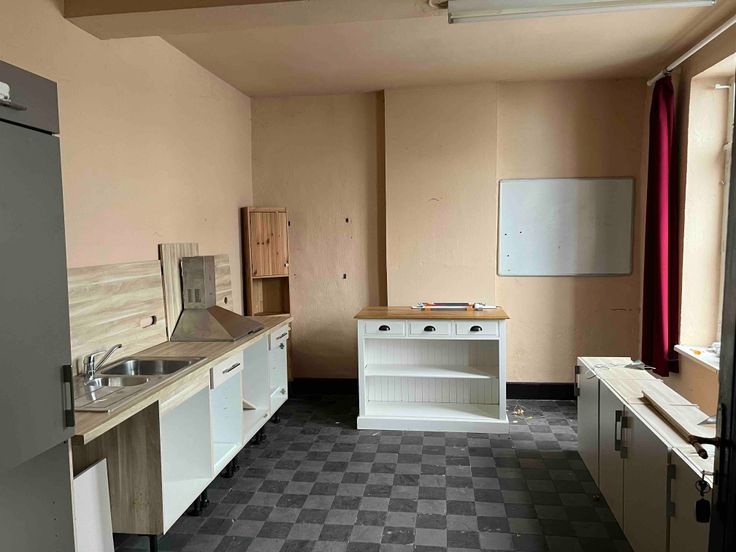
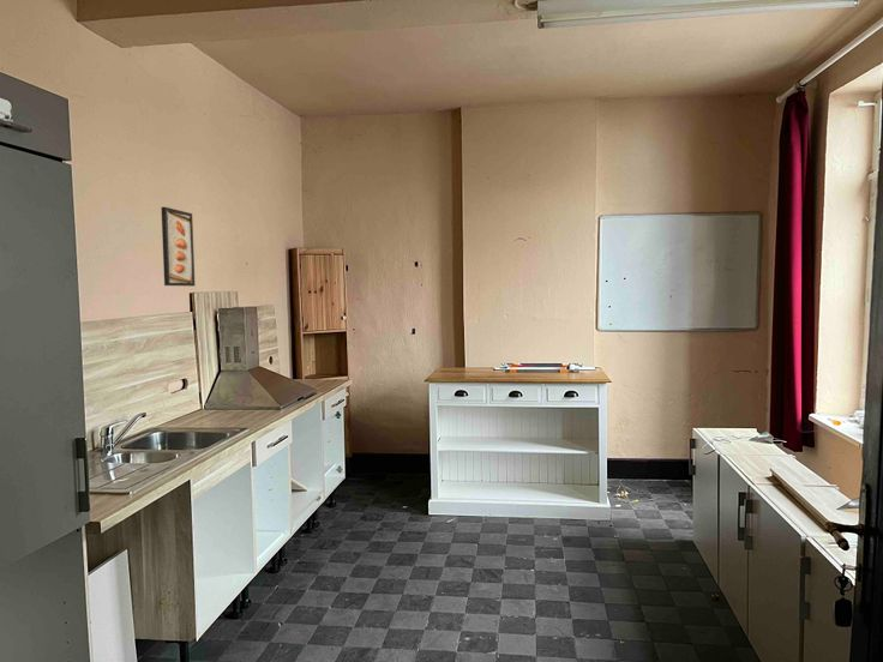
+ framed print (179, 248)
